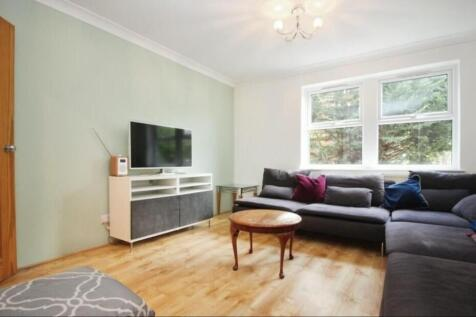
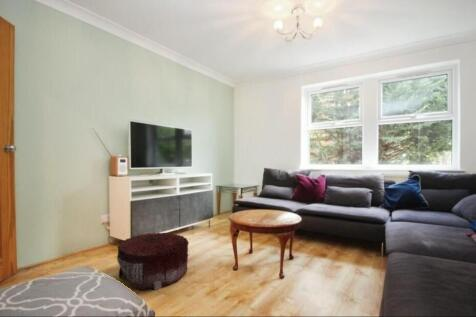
+ pouf (153, 255)
